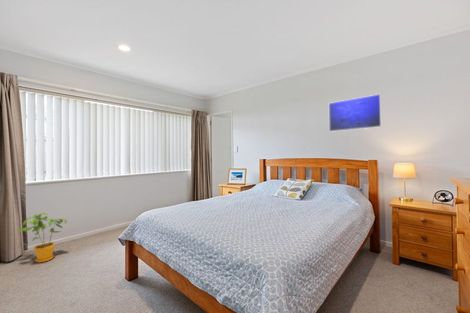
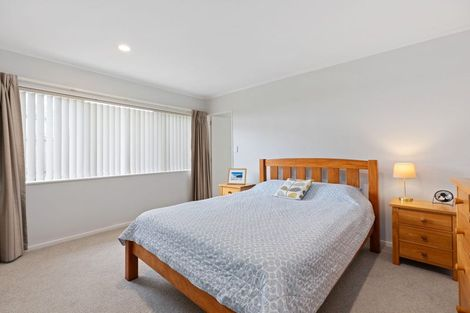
- house plant (38, 233)
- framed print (353, 114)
